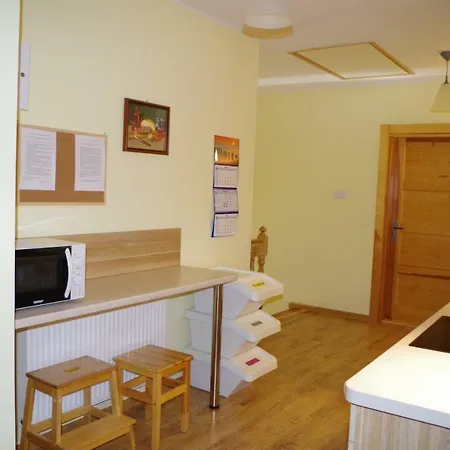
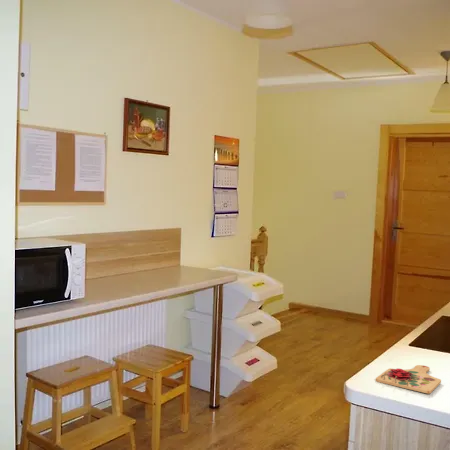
+ cutting board (413, 372)
